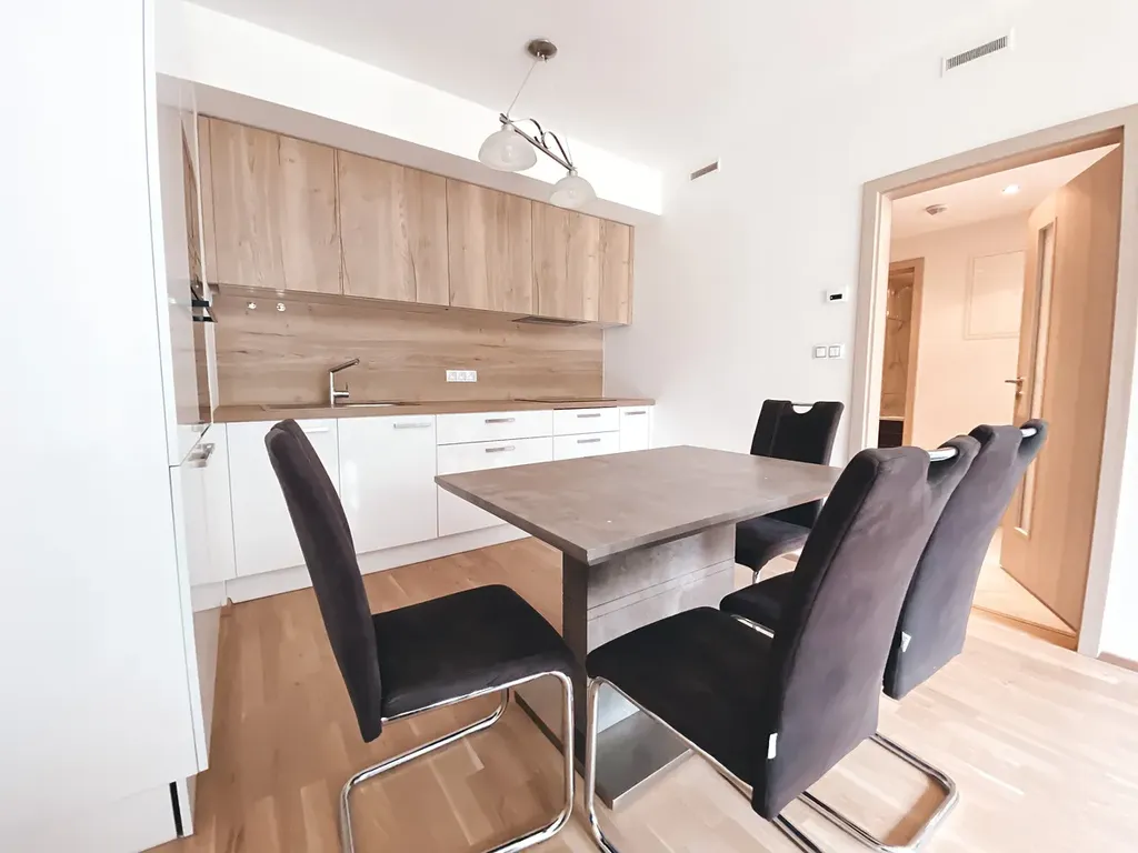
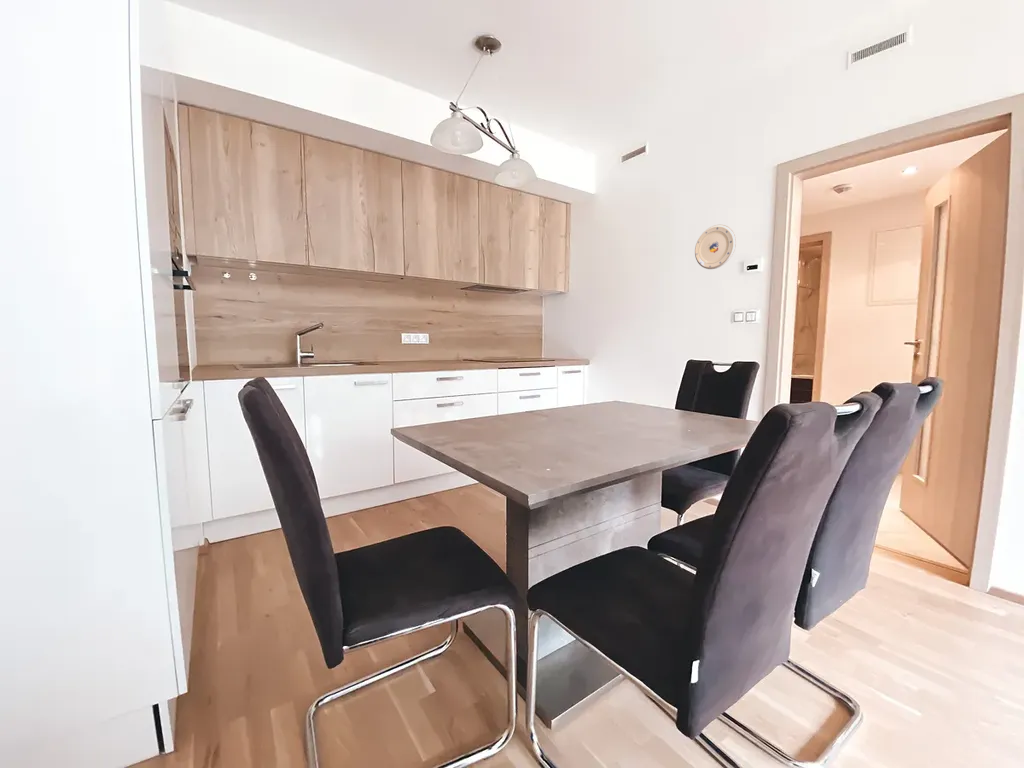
+ plate (714, 247)
